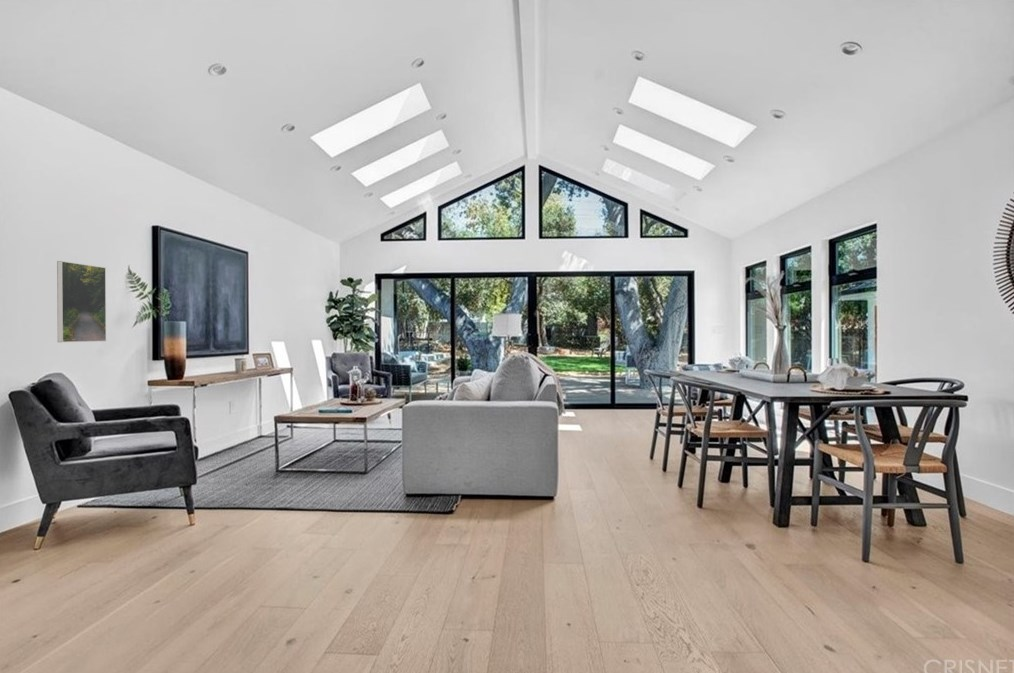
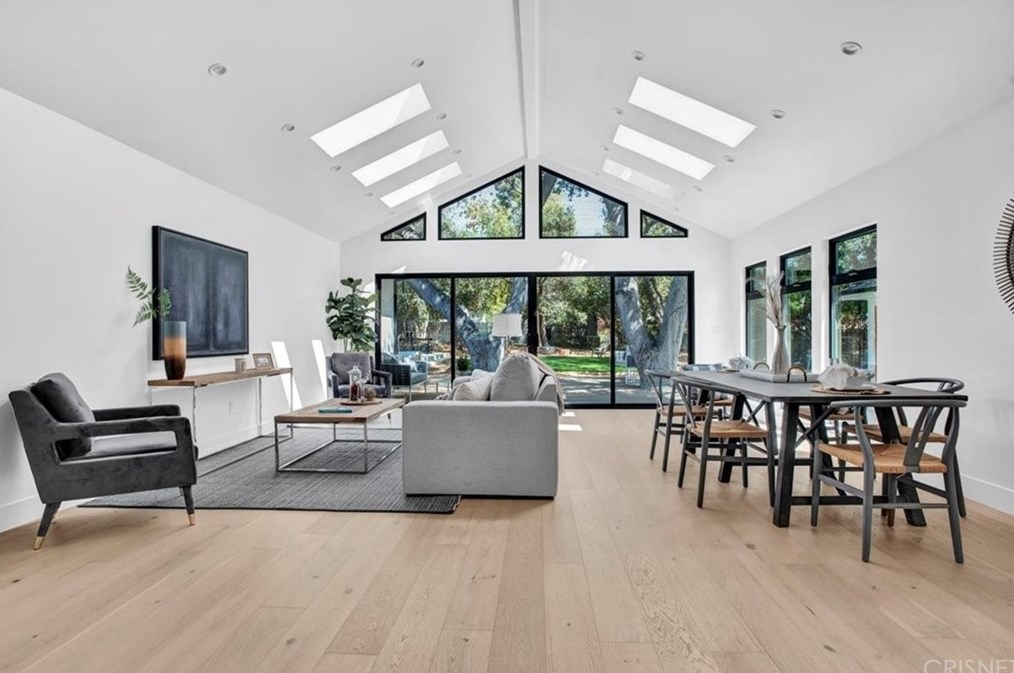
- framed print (82, 303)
